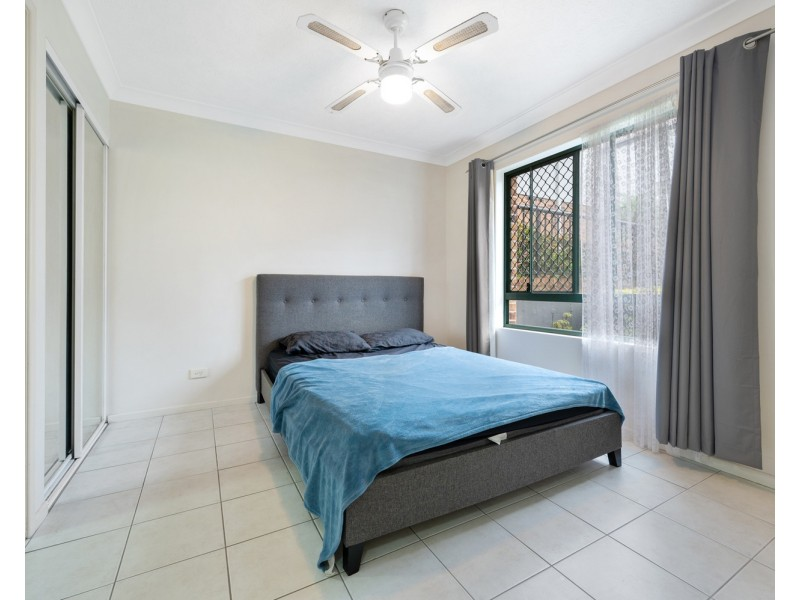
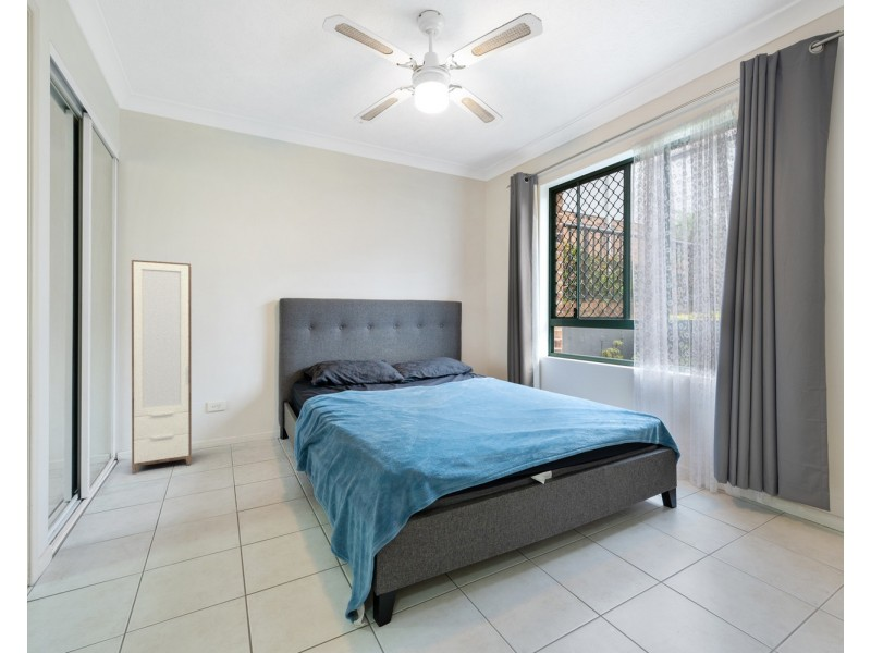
+ cabinet (163, 364)
